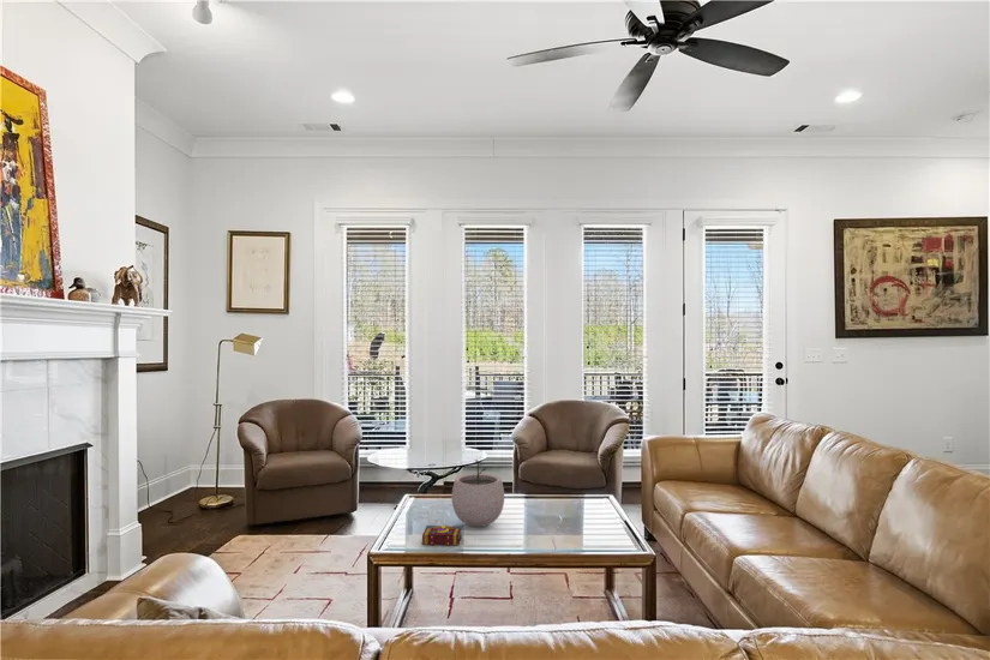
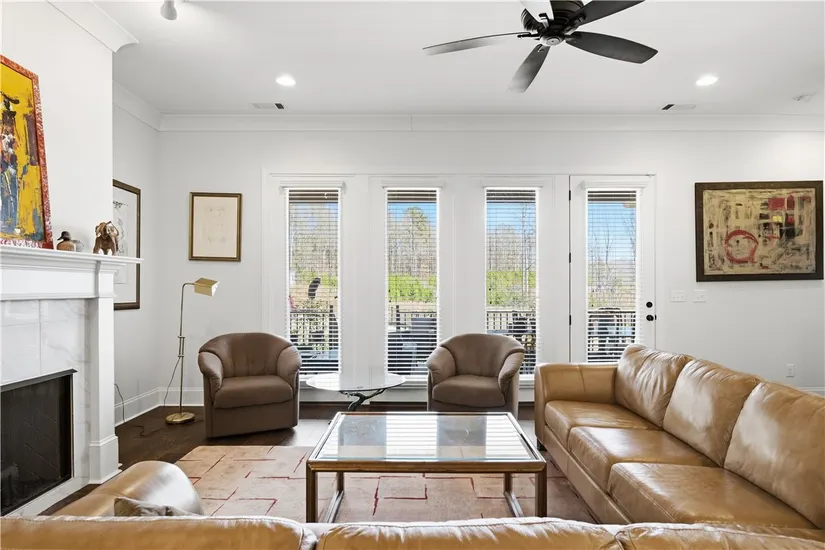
- decorative book (440, 534)
- plant pot (478, 491)
